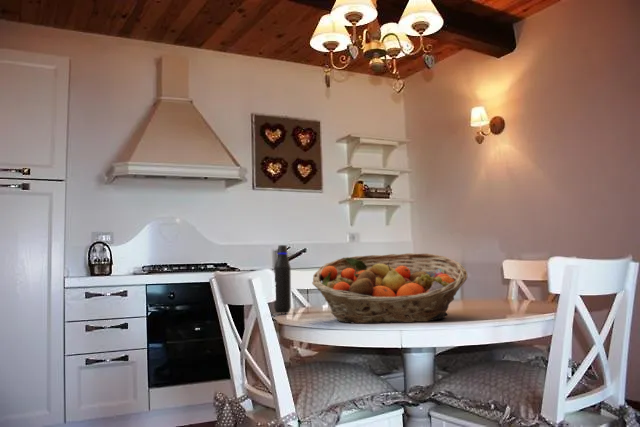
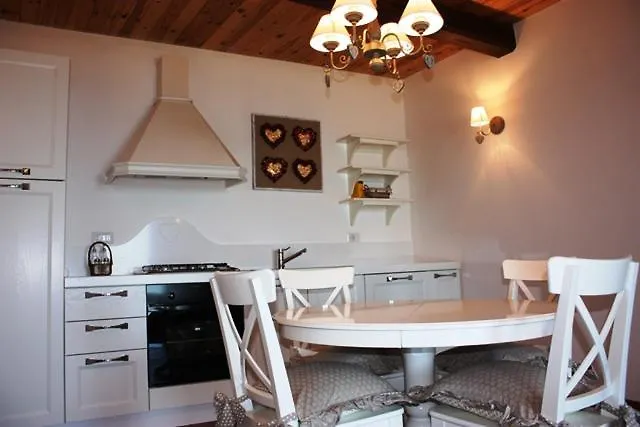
- water bottle (282, 279)
- fruit basket (388, 285)
